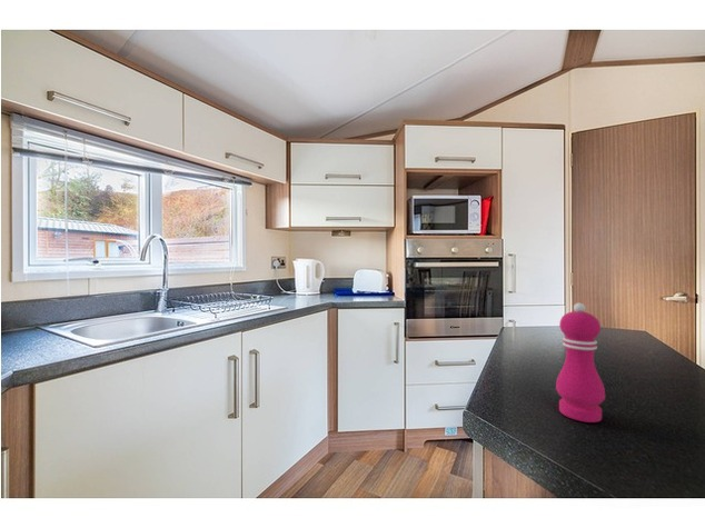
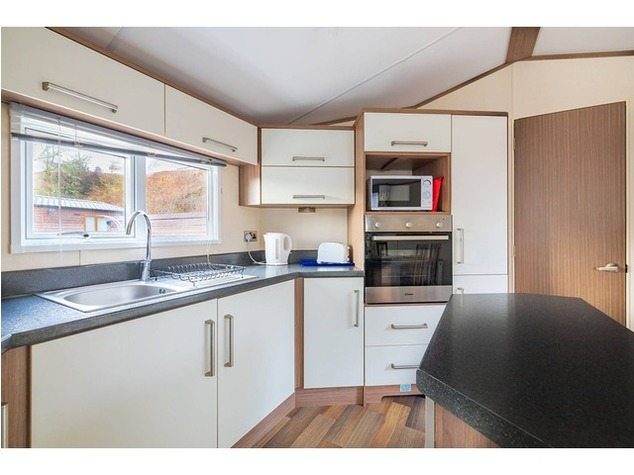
- pepper mill (579, 358)
